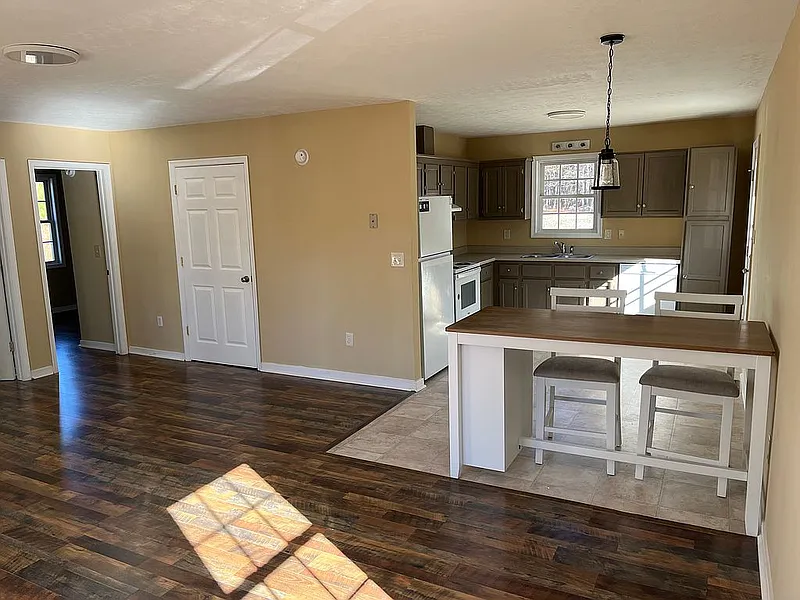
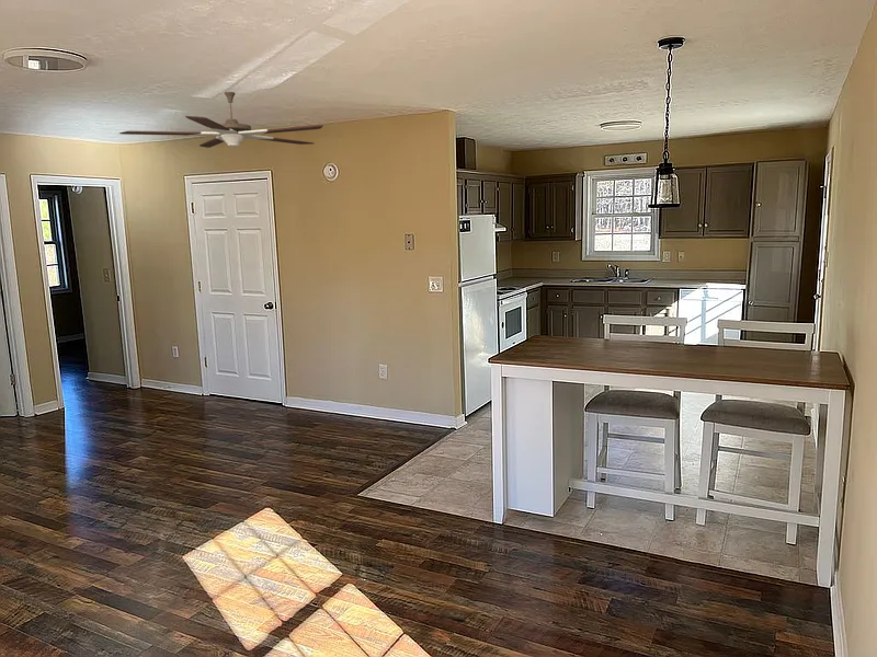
+ ceiling fan (226, 120)
